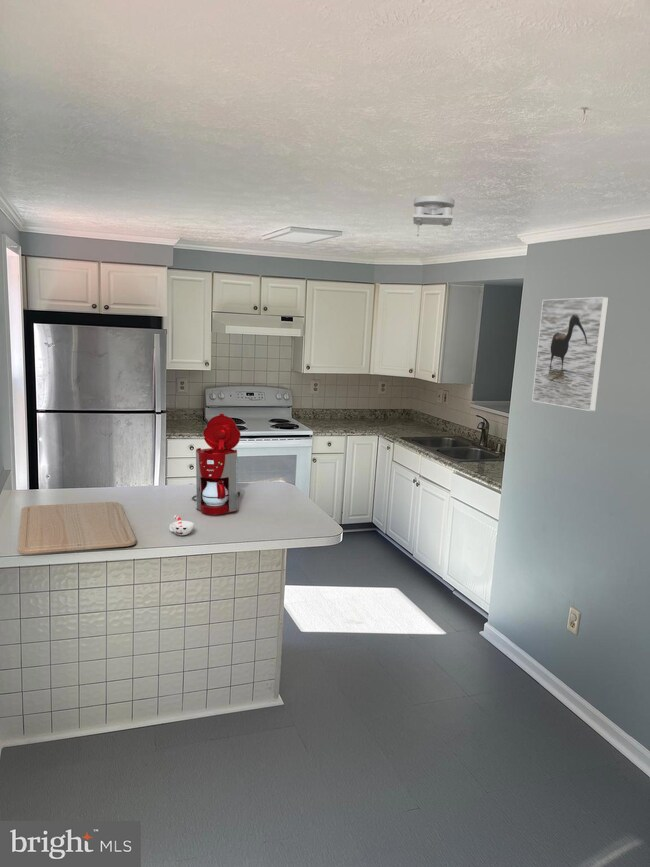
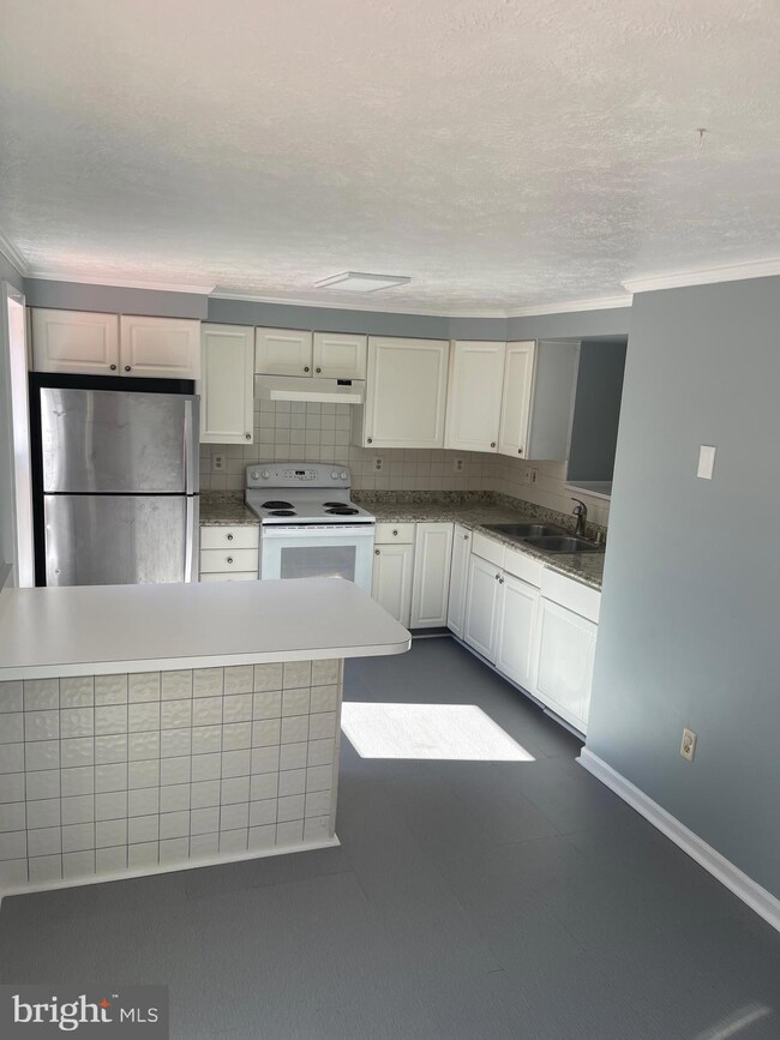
- smoke detector (432, 218)
- cup (181, 526)
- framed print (567, 352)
- coffee maker (216, 458)
- chopping board (75, 524)
